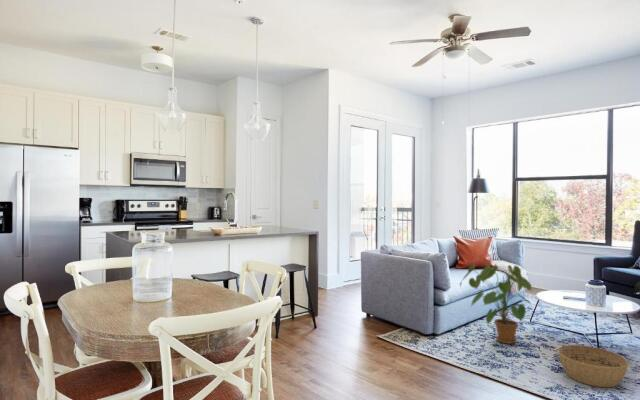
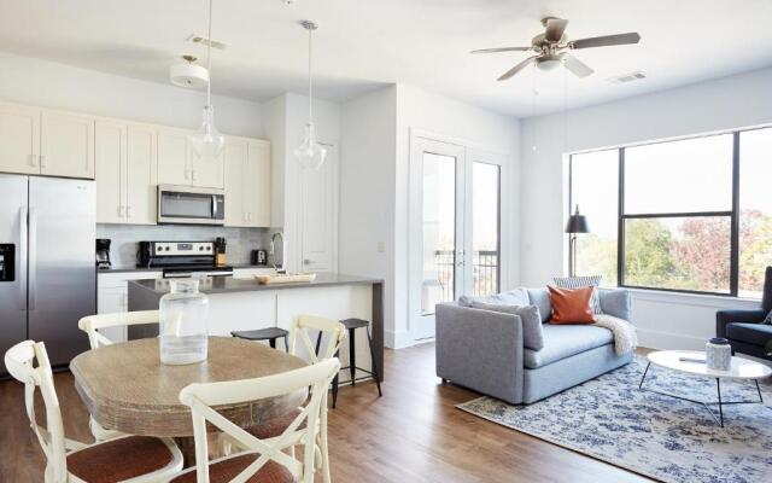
- basket (591, 366)
- house plant (499, 299)
